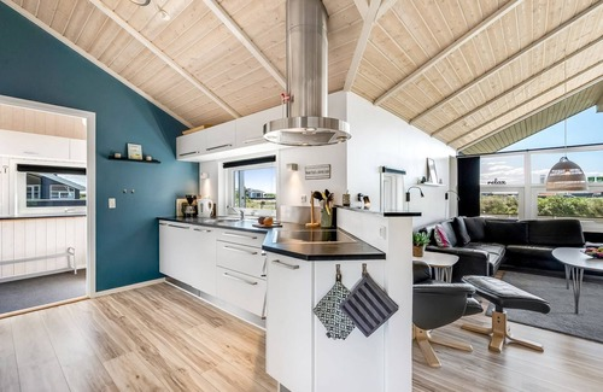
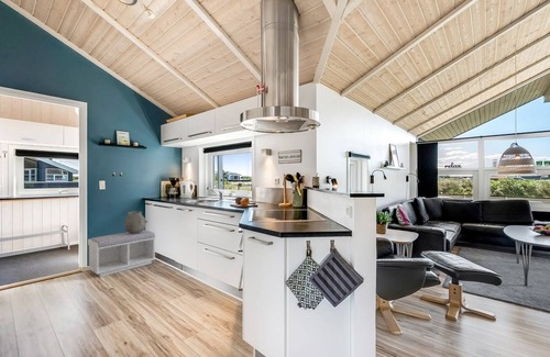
+ bench (123, 250)
+ ceramic pot (136, 222)
